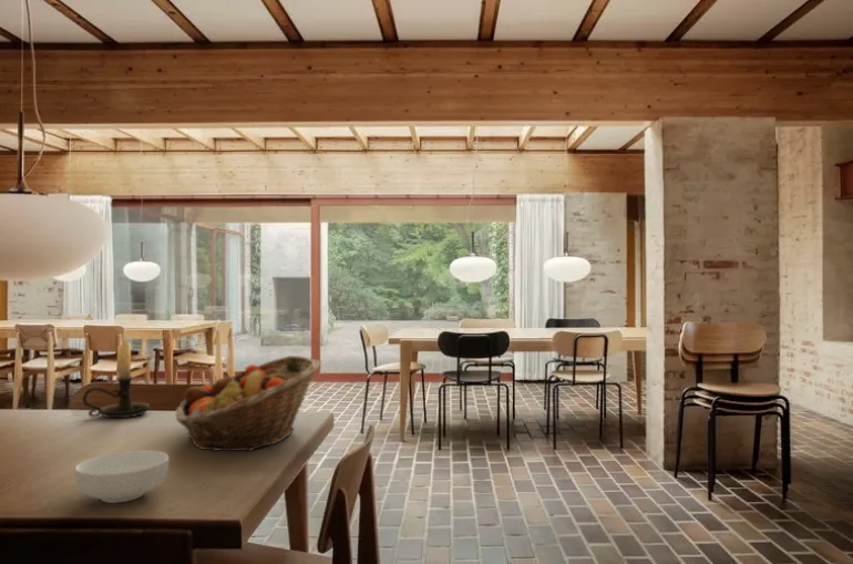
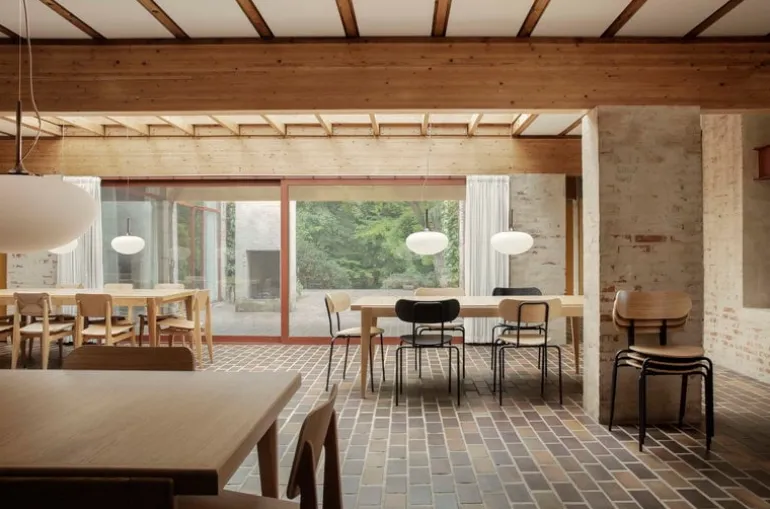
- cereal bowl (123, 478)
- fruit basket (249, 398)
- candle holder (116, 371)
